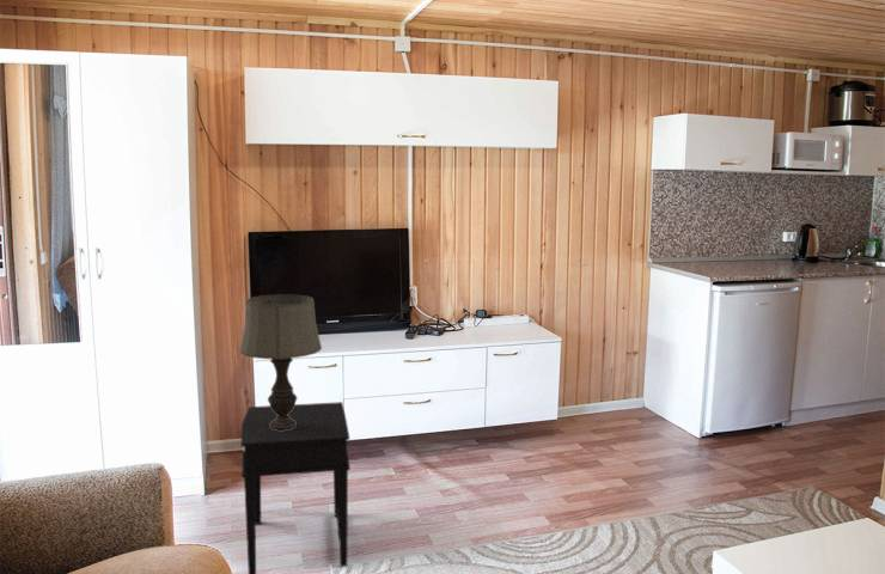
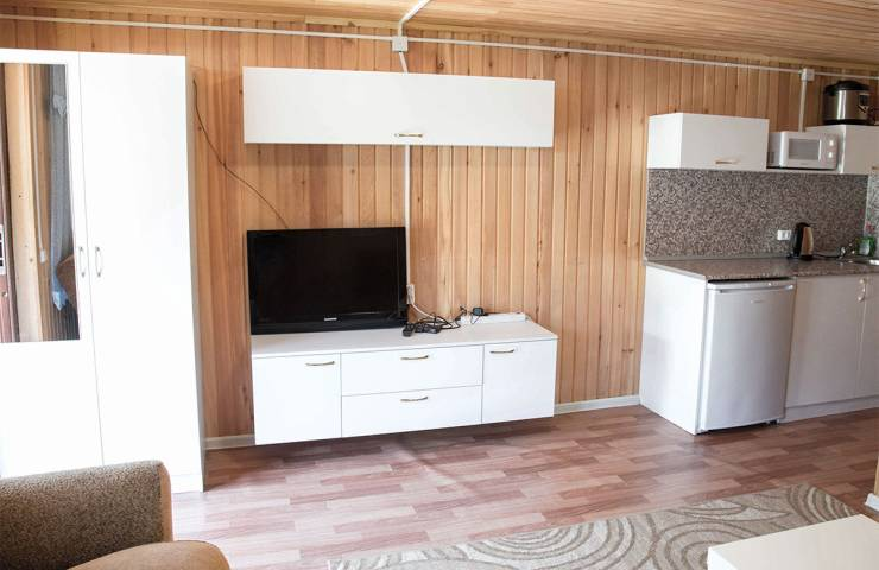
- side table (291, 474)
- table lamp (281, 362)
